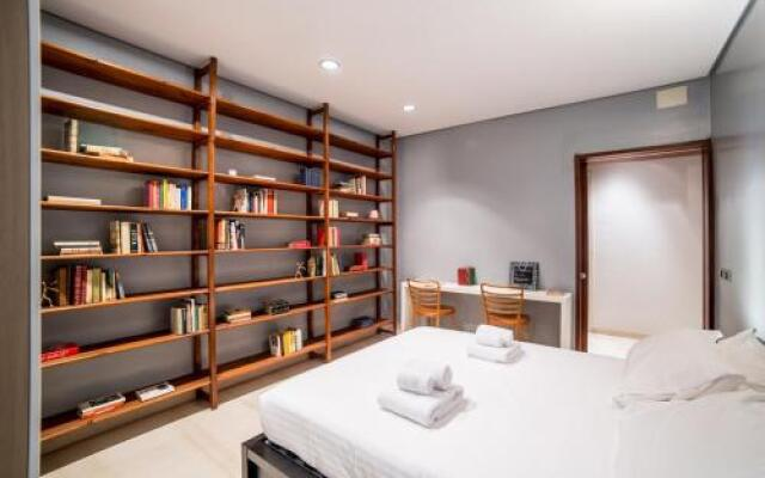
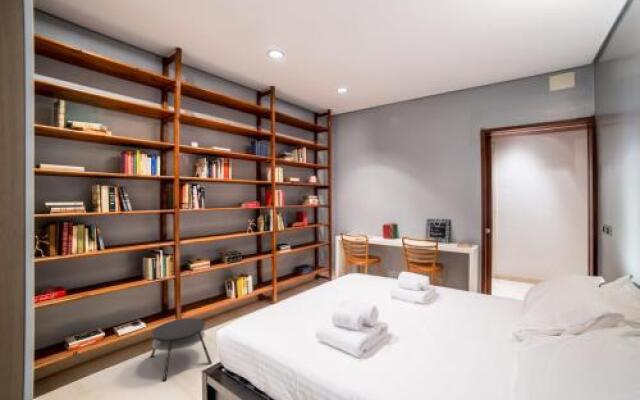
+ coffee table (179, 343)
